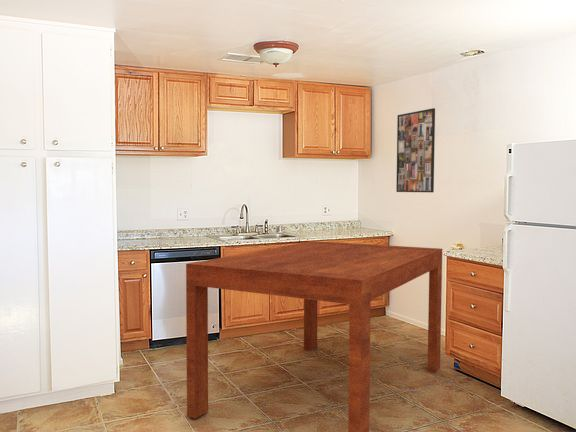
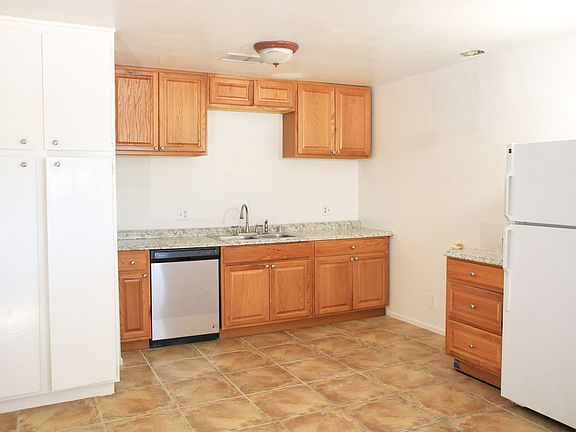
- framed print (414, 152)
- dining table (316, 323)
